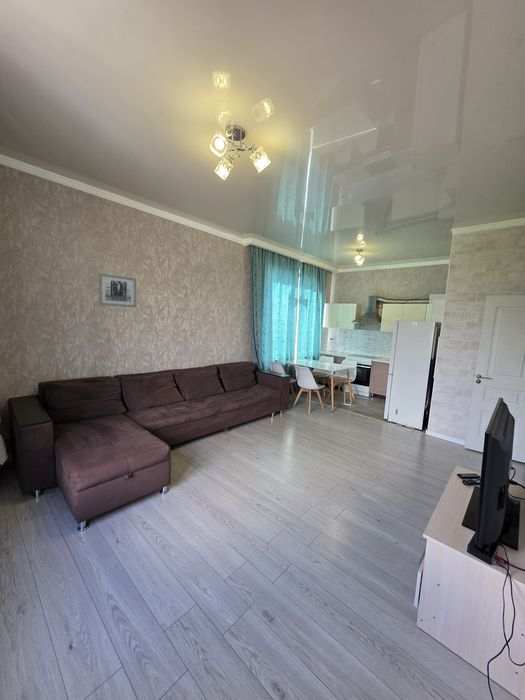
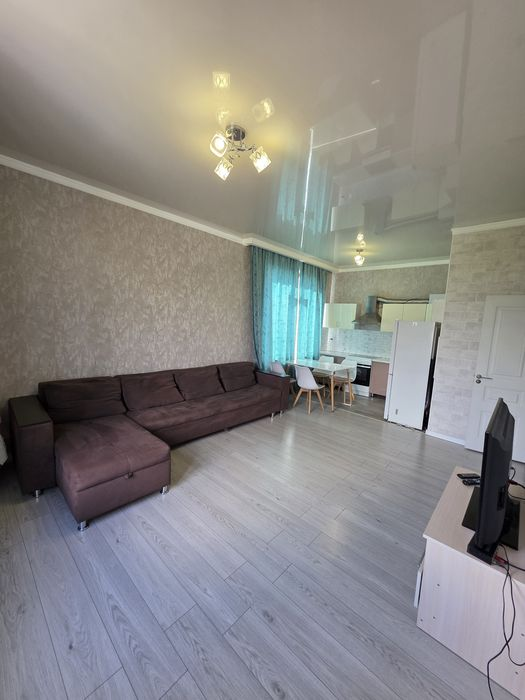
- wall art (118, 291)
